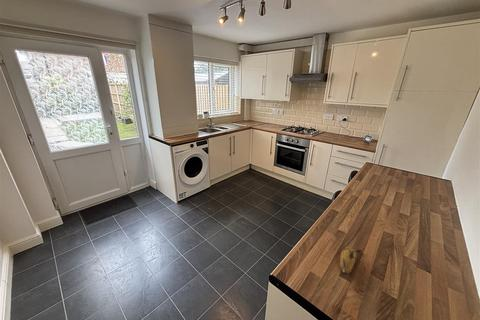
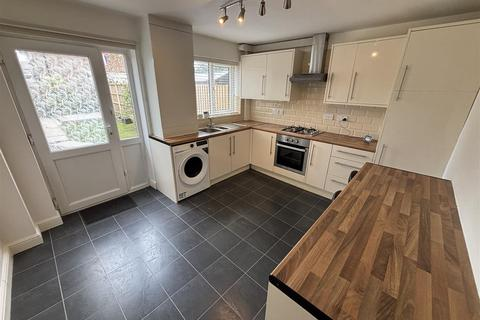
- banana (349, 256)
